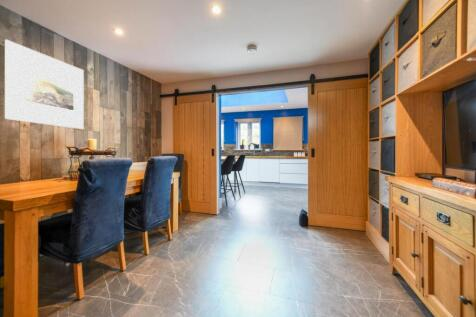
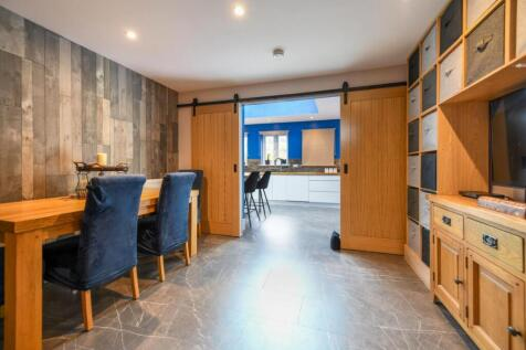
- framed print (49, 90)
